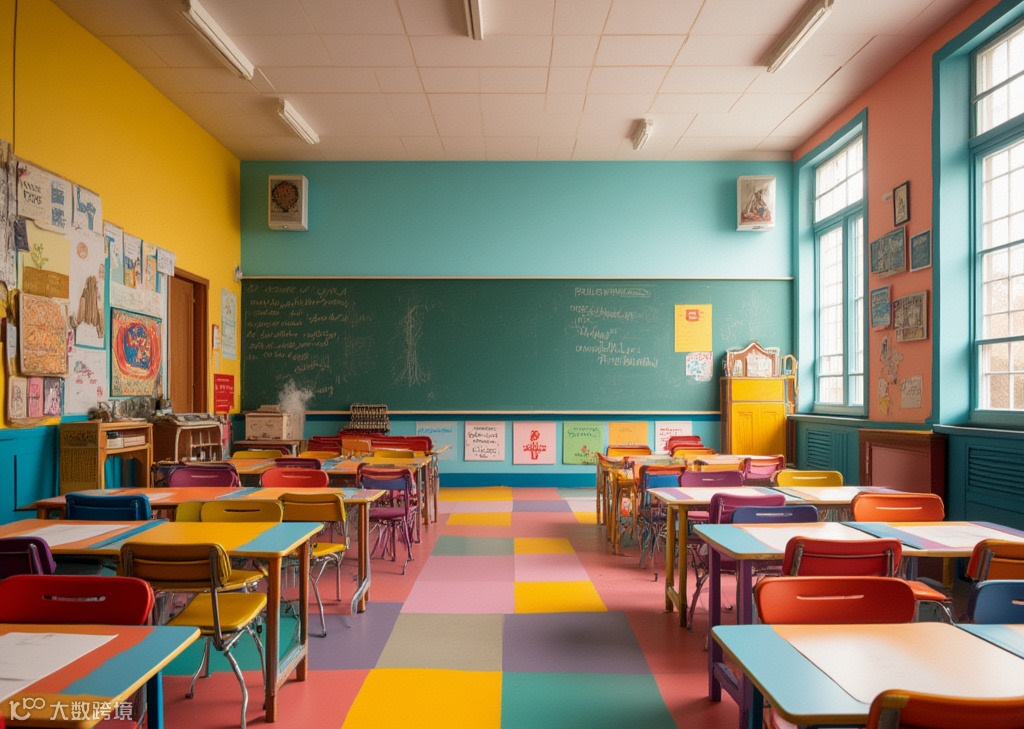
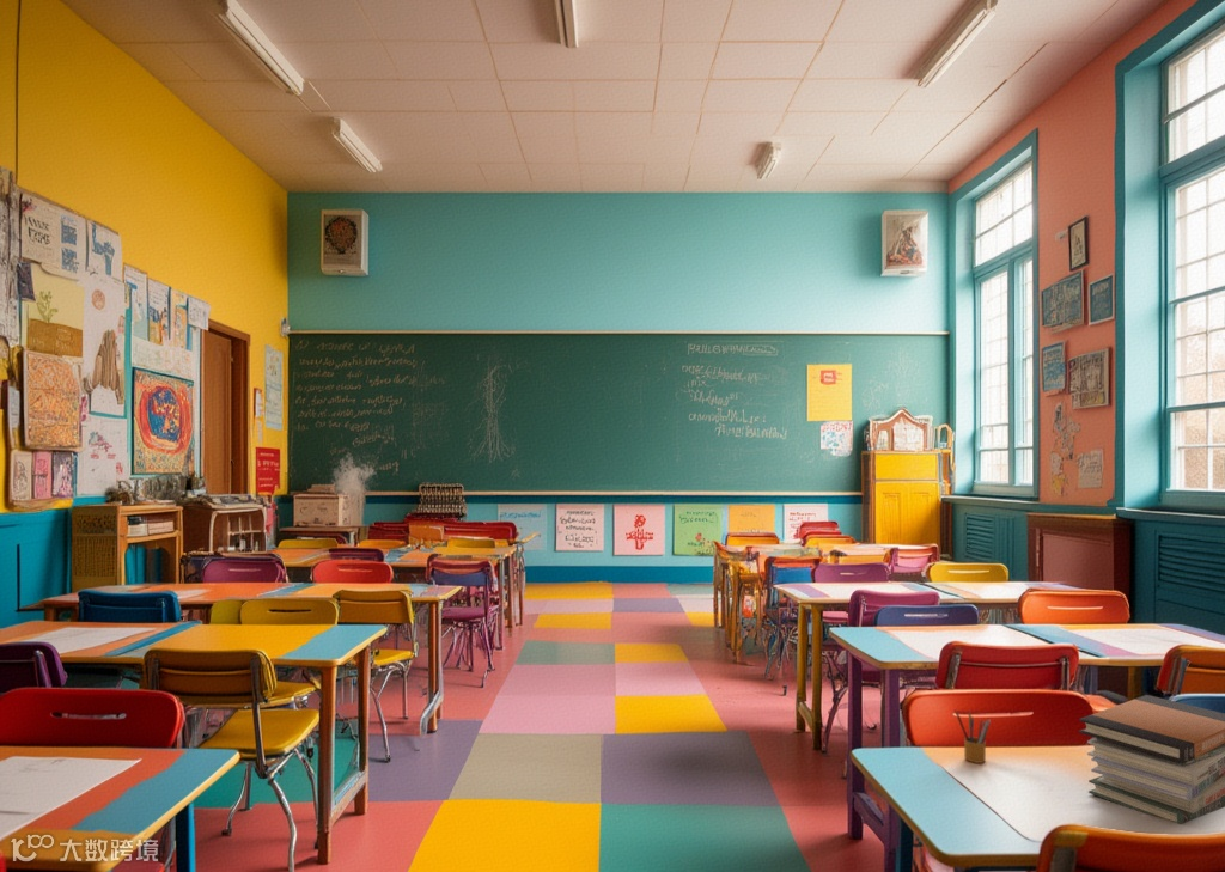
+ pencil box (971, 734)
+ book stack (1165, 756)
